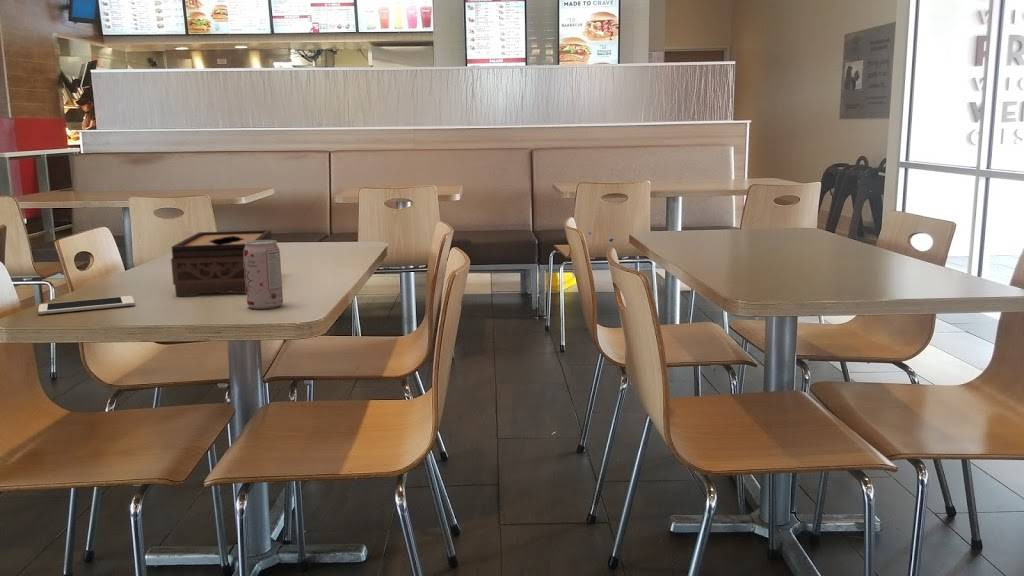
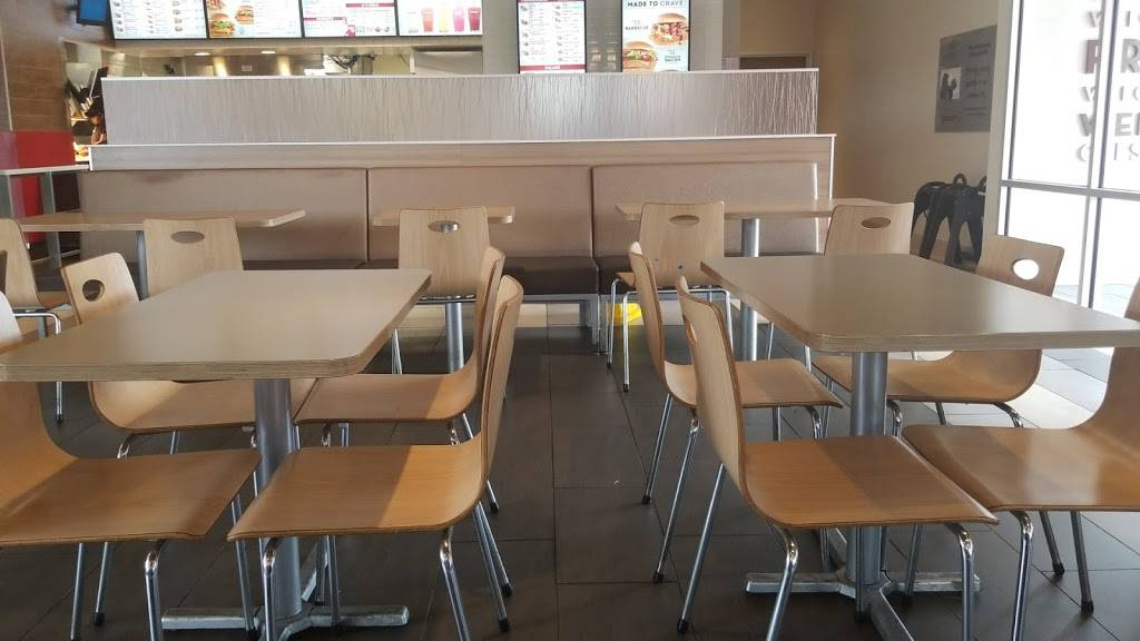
- beverage can (263, 273)
- cell phone (87, 304)
- tissue box (226, 261)
